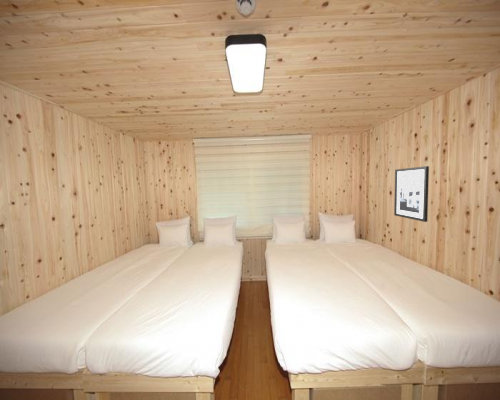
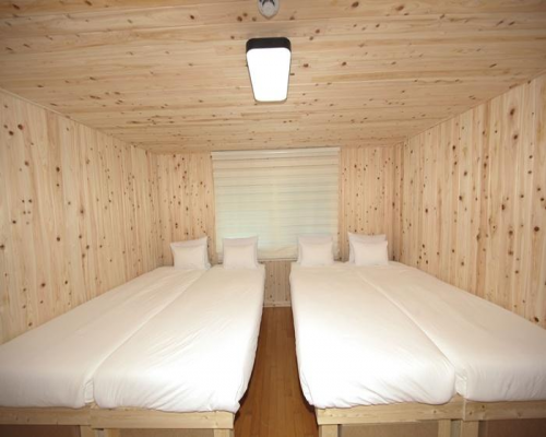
- wall art (409, 193)
